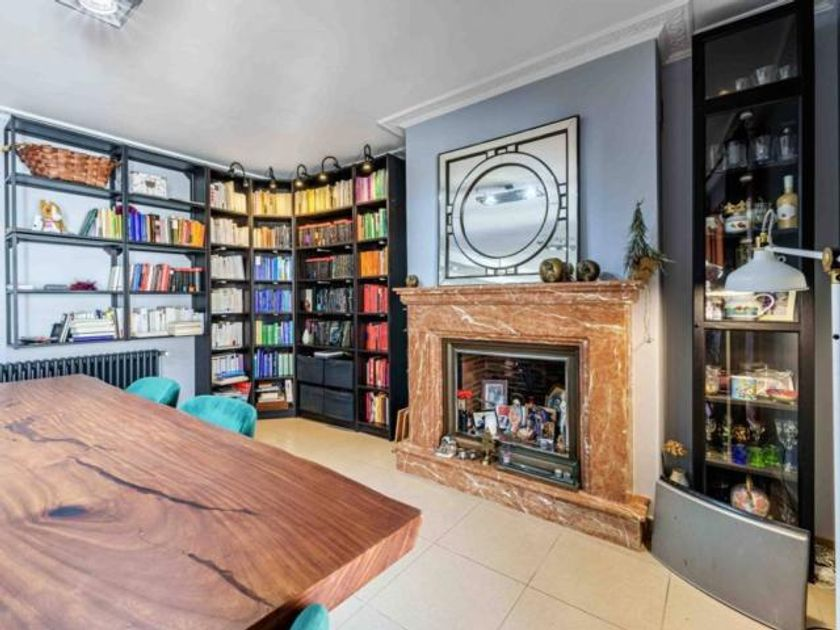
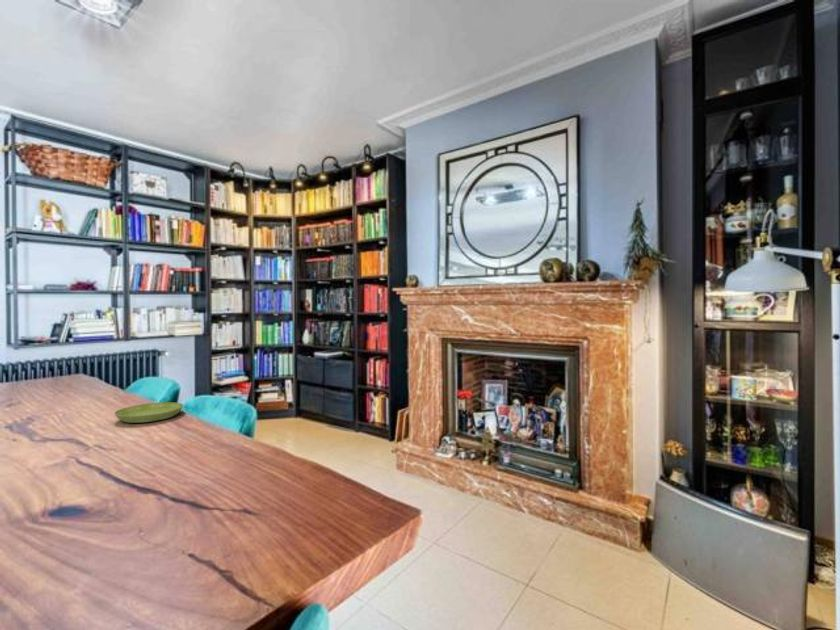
+ saucer (150, 412)
